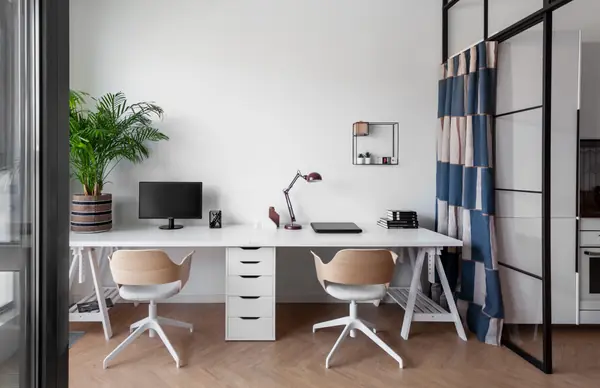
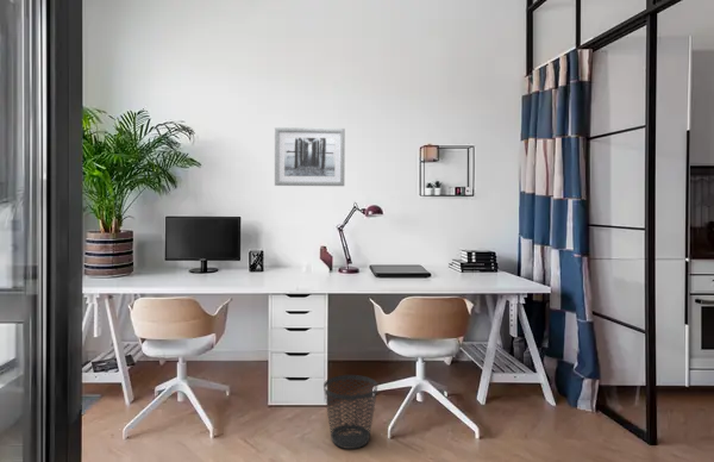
+ wastebasket (350, 411)
+ wall art (309, 156)
